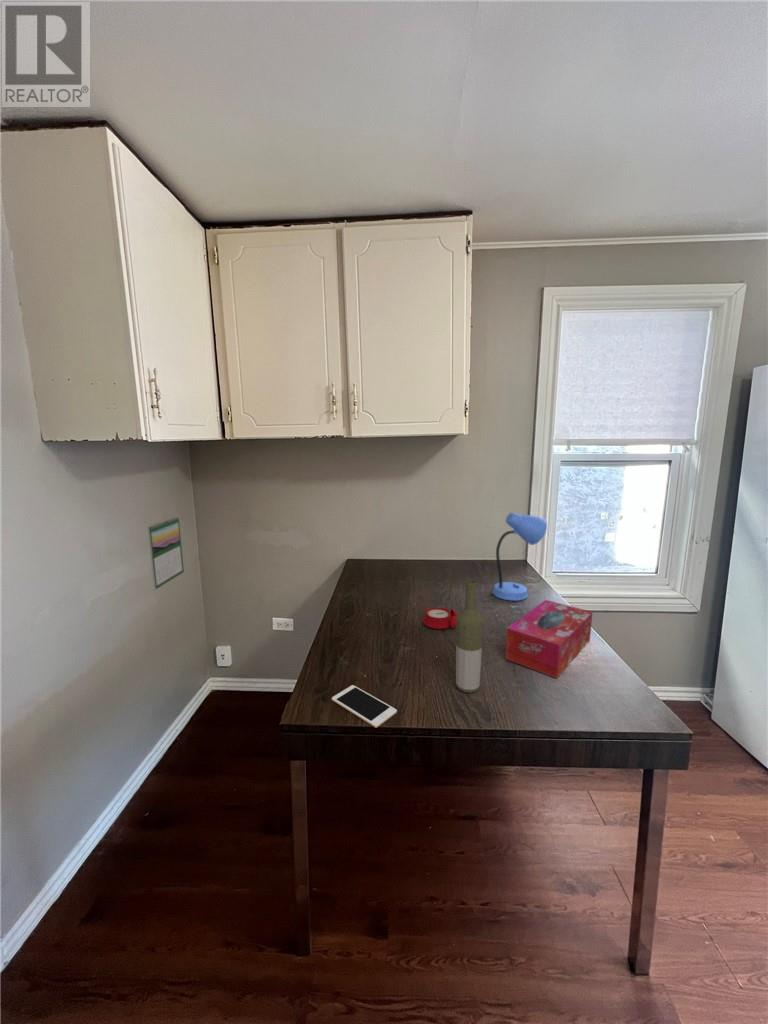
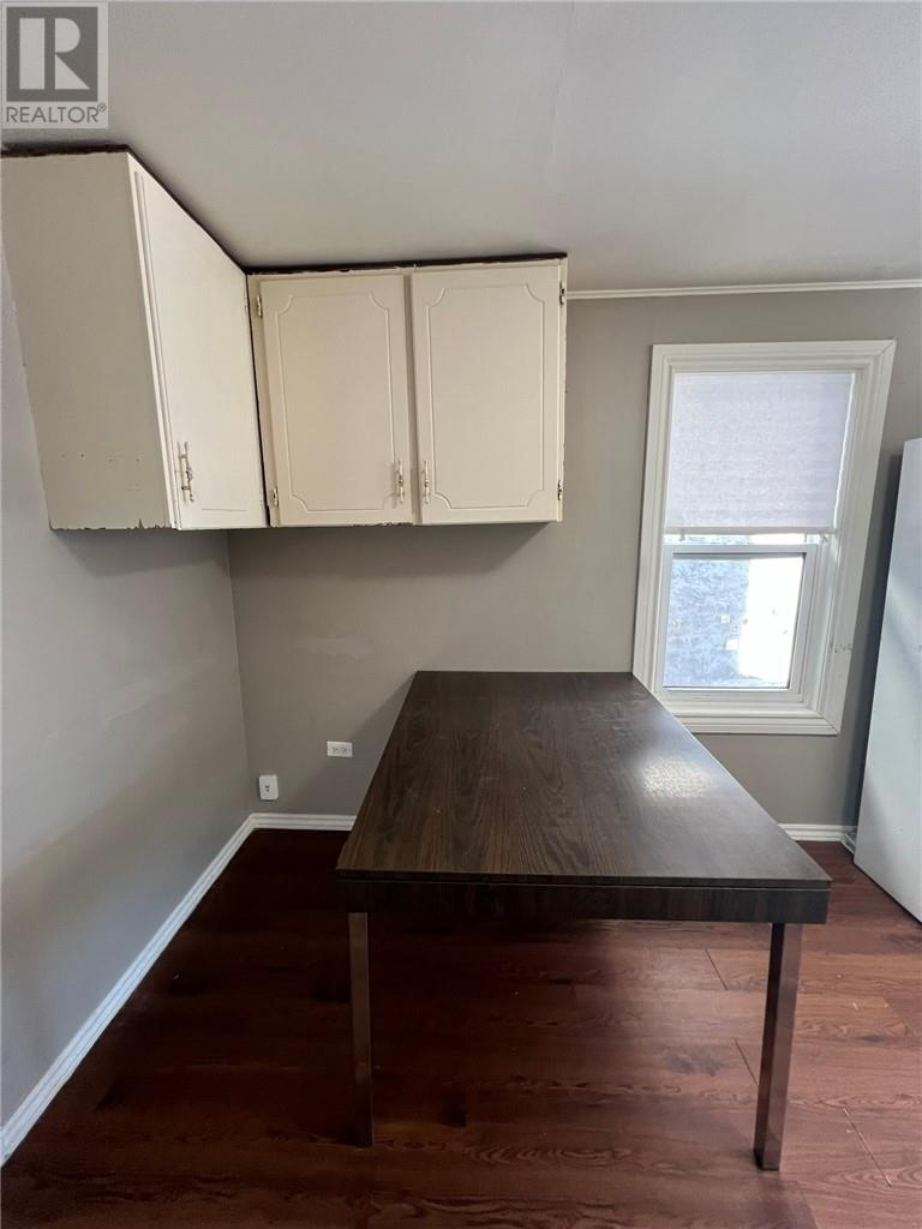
- tissue box (550, 634)
- bottle (469, 635)
- desk lamp (527, 542)
- alarm clock (442, 618)
- cell phone (363, 704)
- calendar (166, 550)
